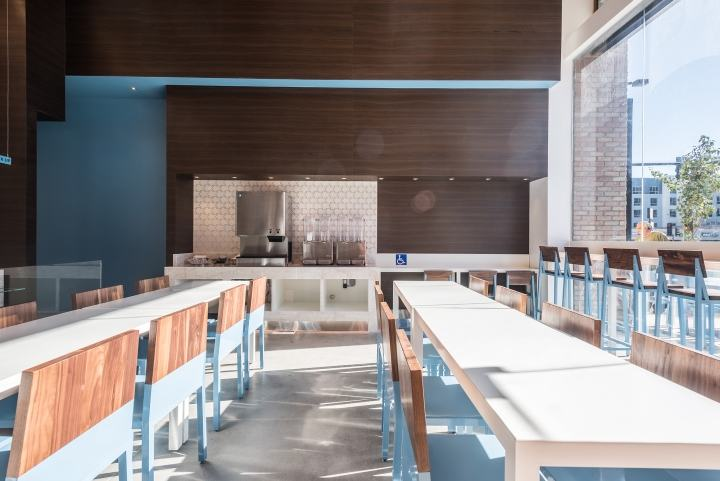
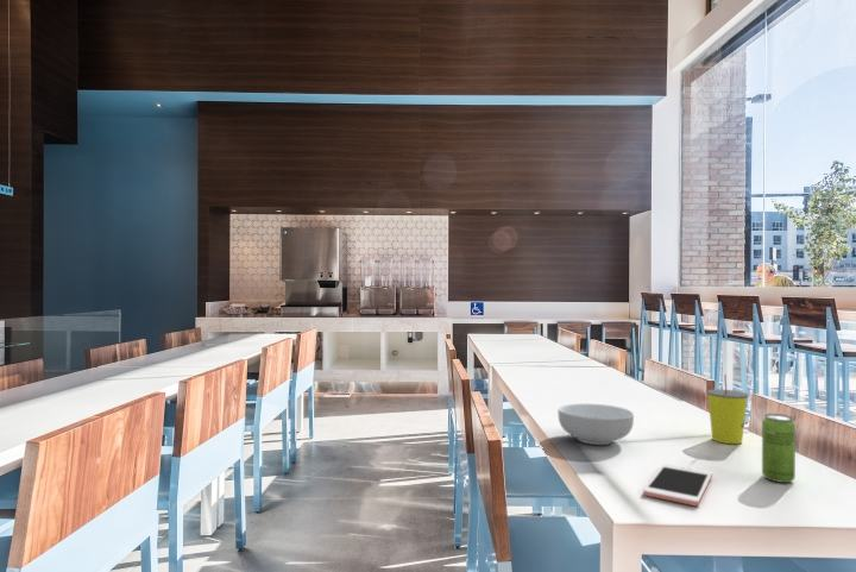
+ straw (726, 406)
+ cell phone (679, 482)
+ beverage can (778, 447)
+ cereal bowl (594, 425)
